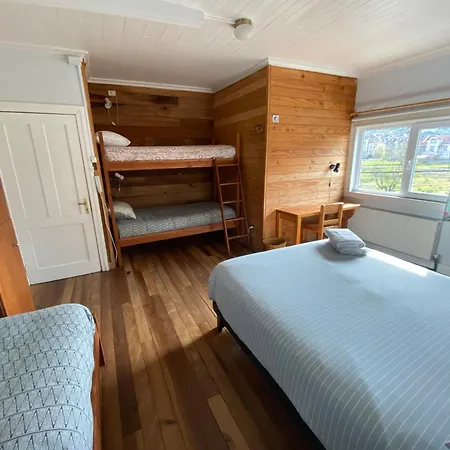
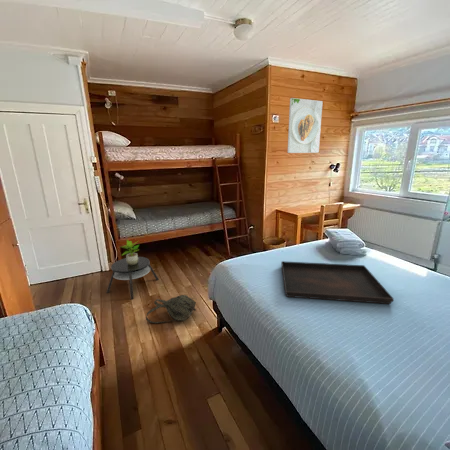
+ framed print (305, 126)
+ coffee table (132, 274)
+ potted plant (129, 251)
+ serving tray (328, 279)
+ backpack (173, 305)
